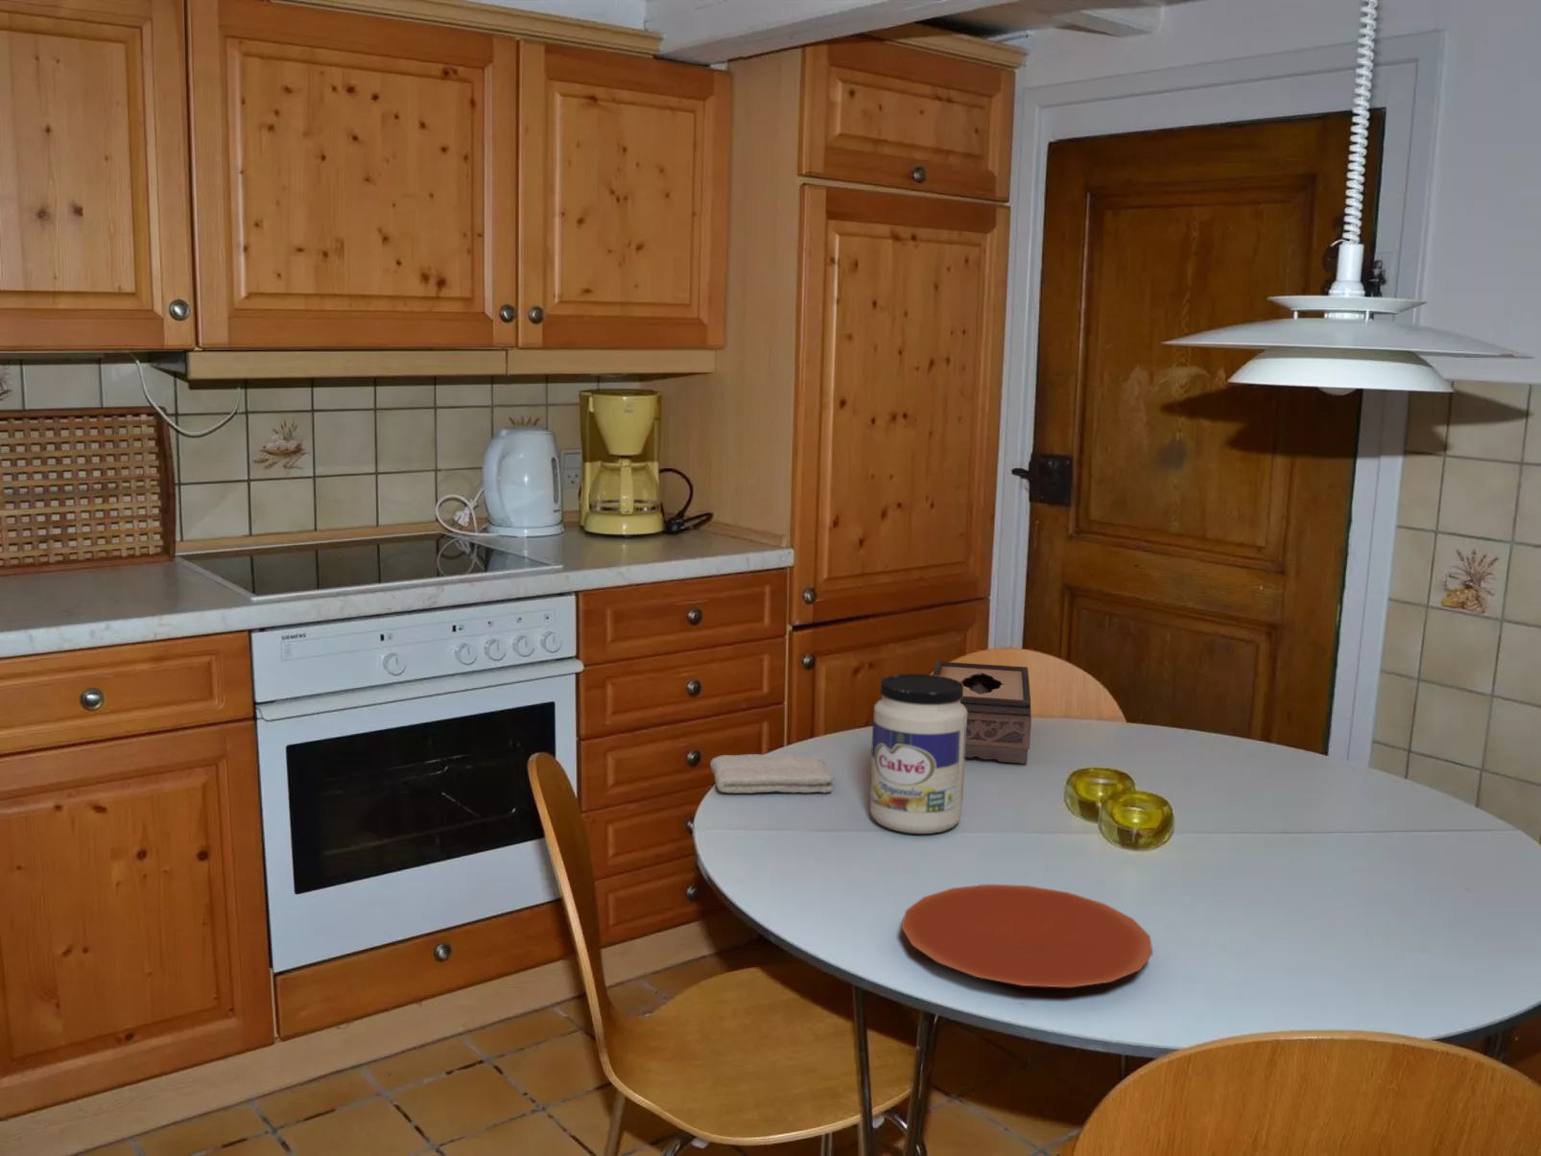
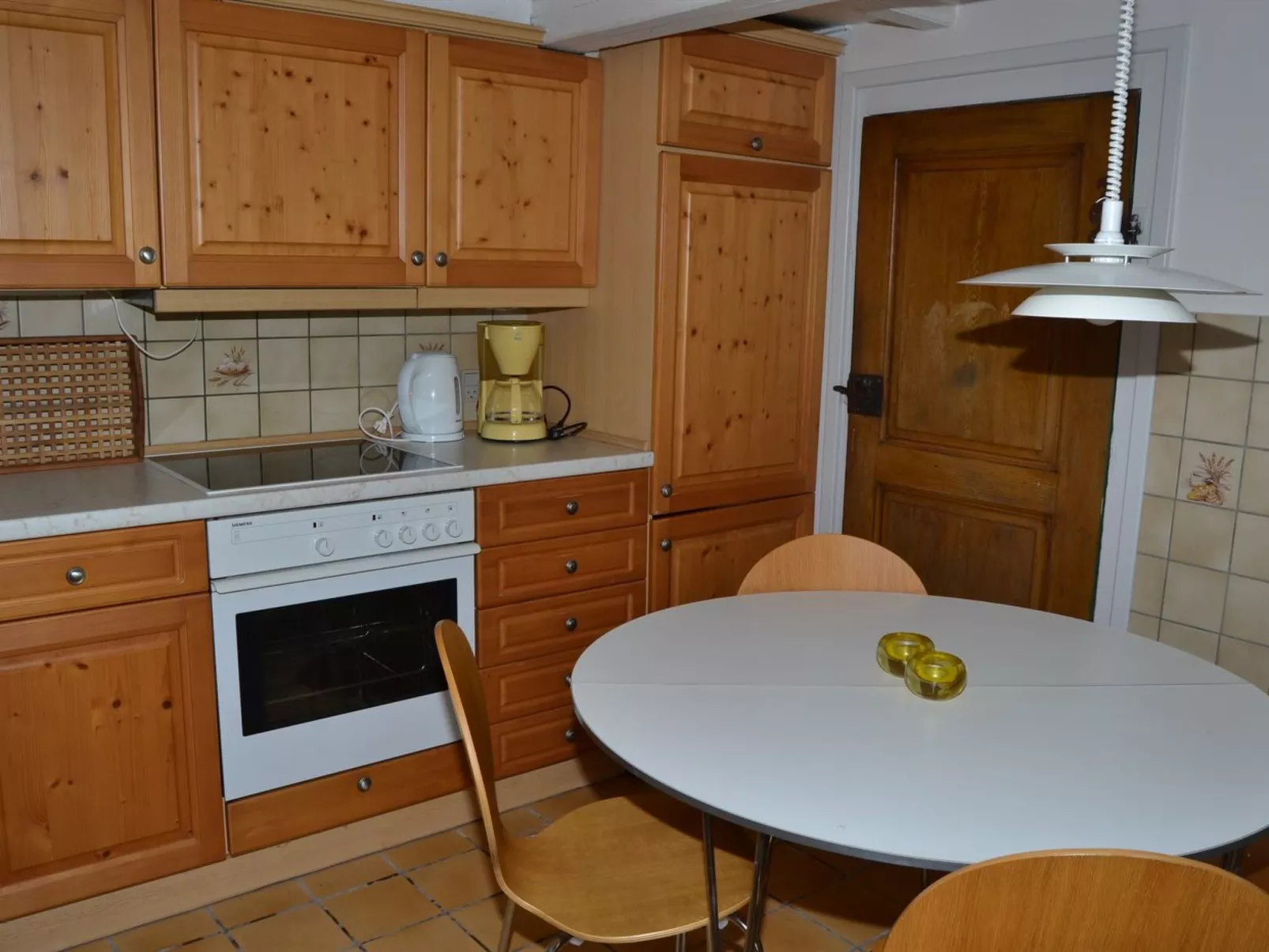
- jar (917, 753)
- washcloth (771, 772)
- tissue box (979, 709)
- plate (1025, 941)
